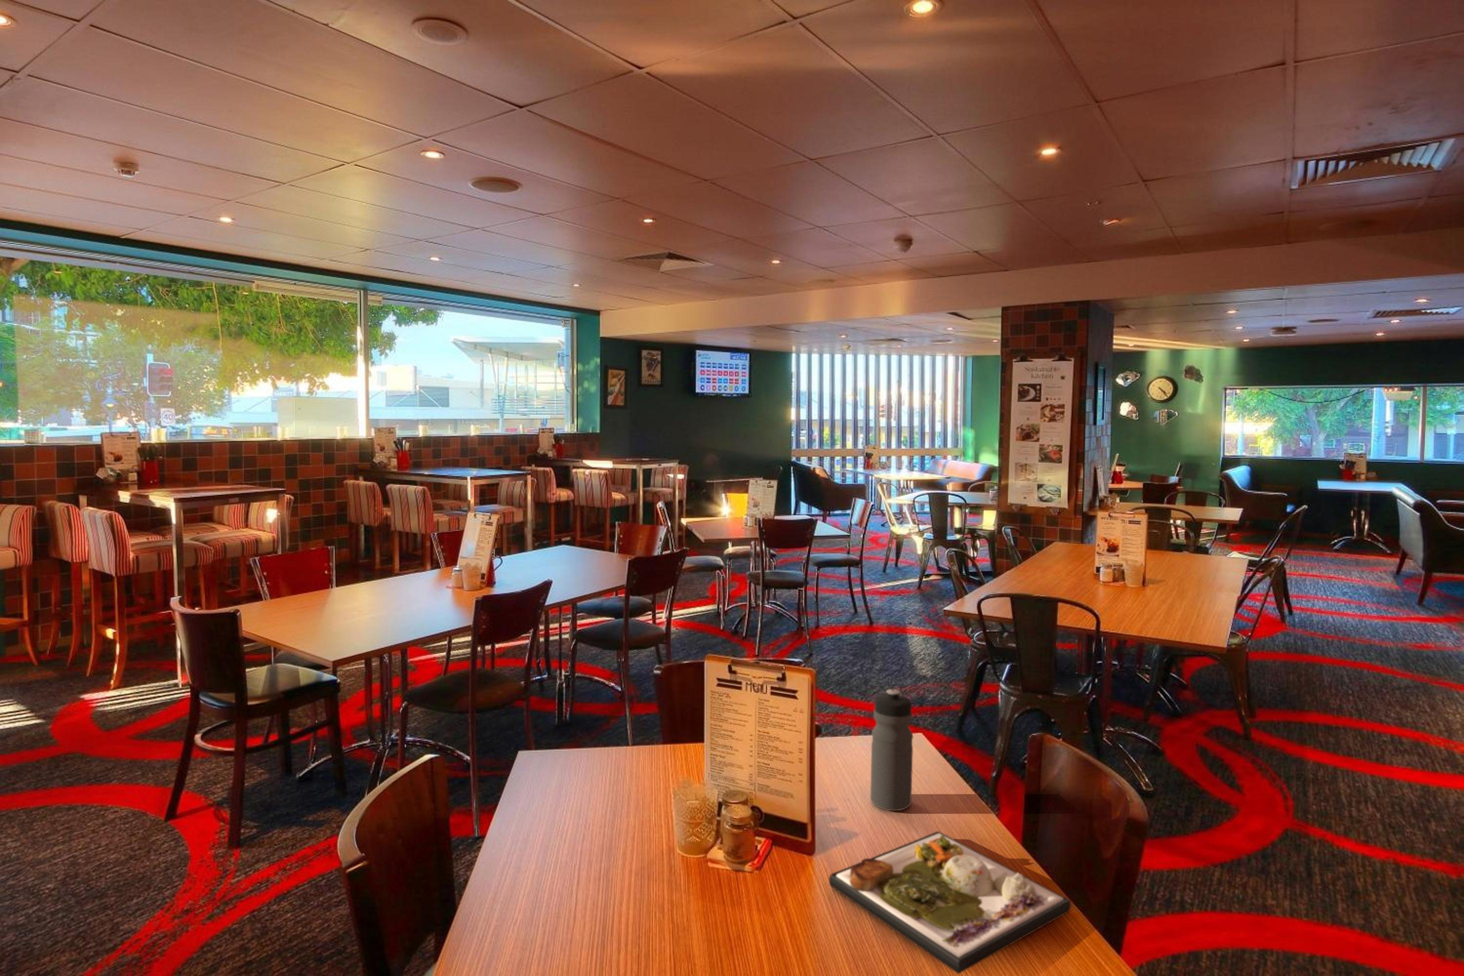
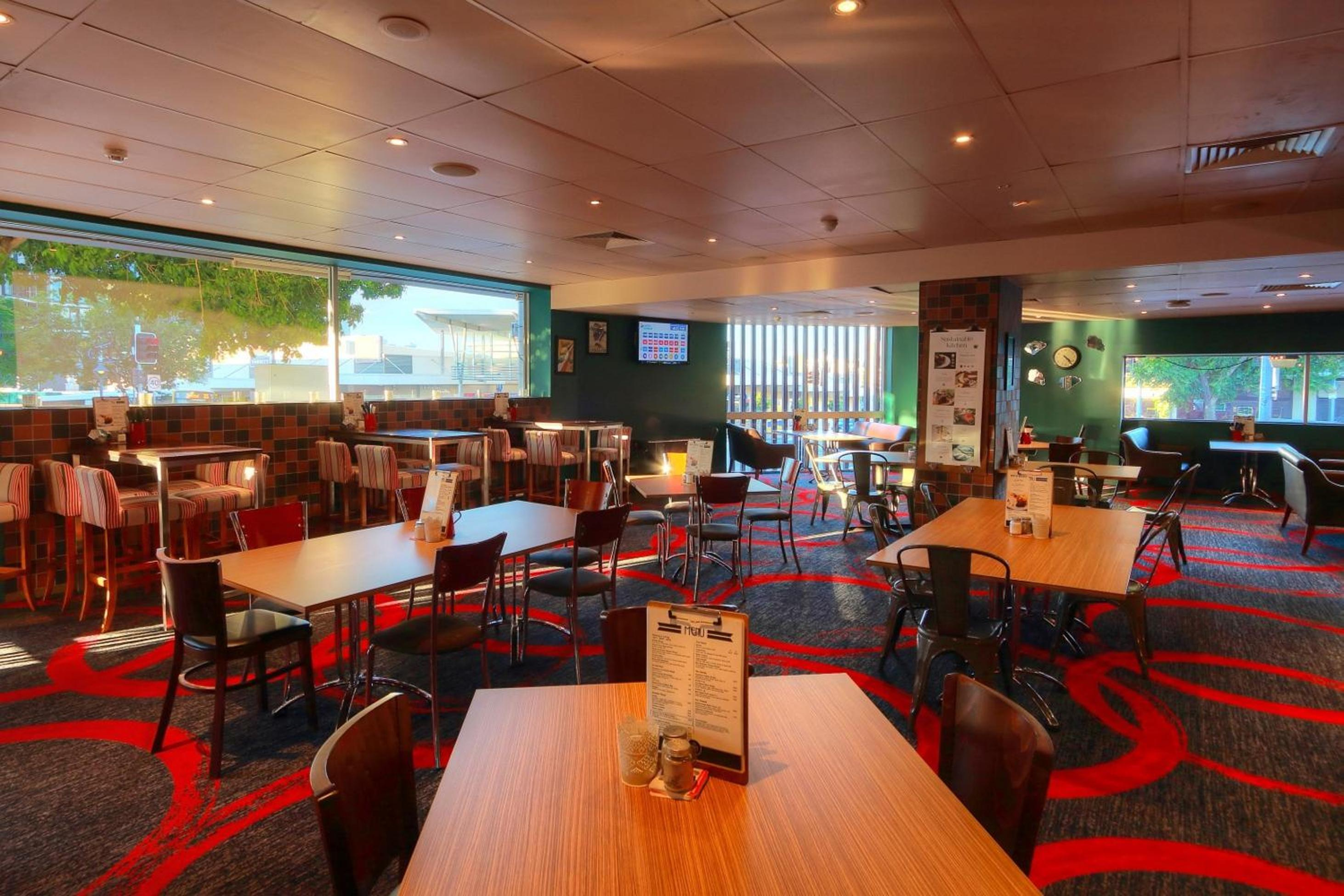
- dinner plate (947, 883)
- water bottle (892, 746)
